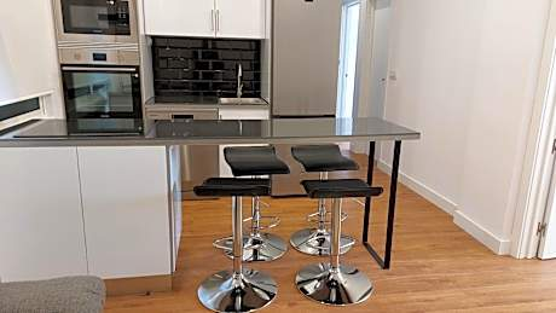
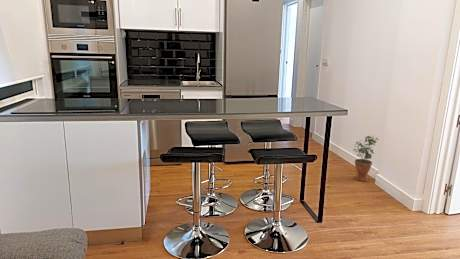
+ potted plant (364, 156)
